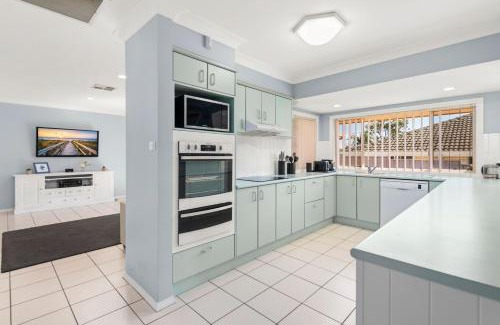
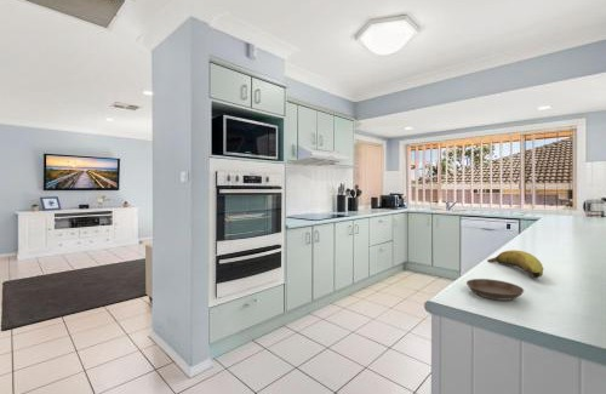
+ fruit (511, 261)
+ saucer (493, 290)
